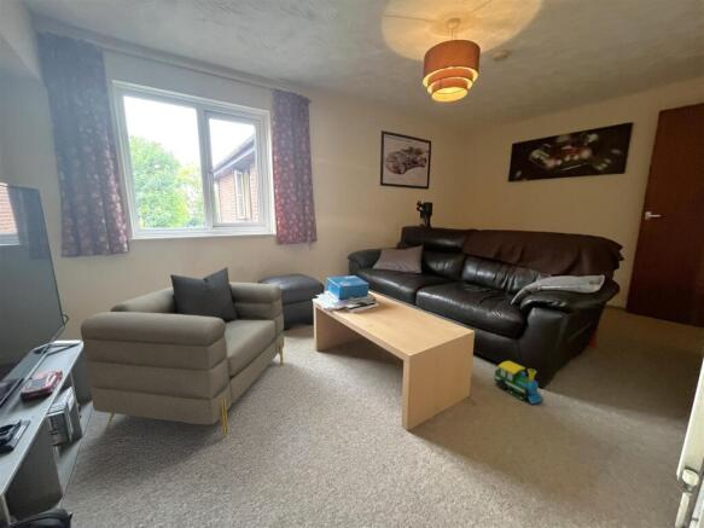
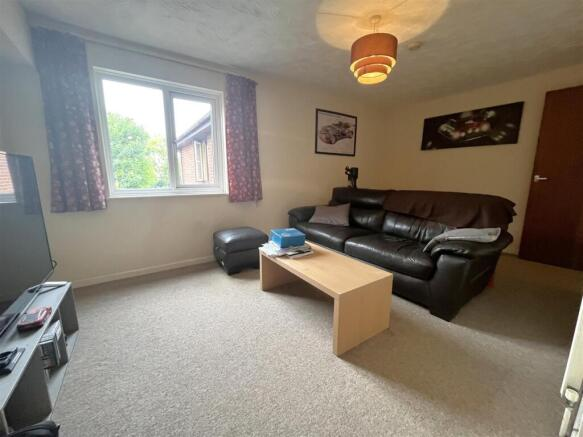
- armchair (205, 333)
- toy train (519, 378)
